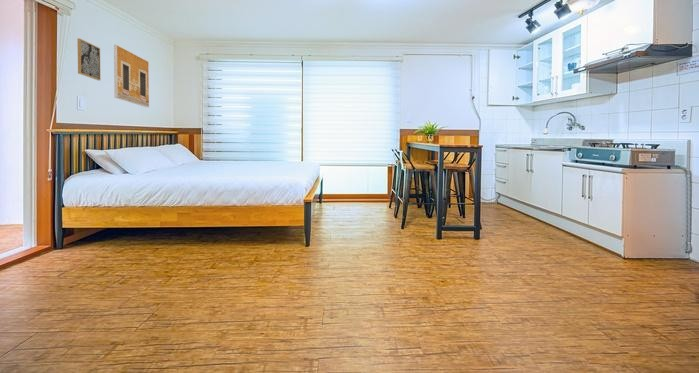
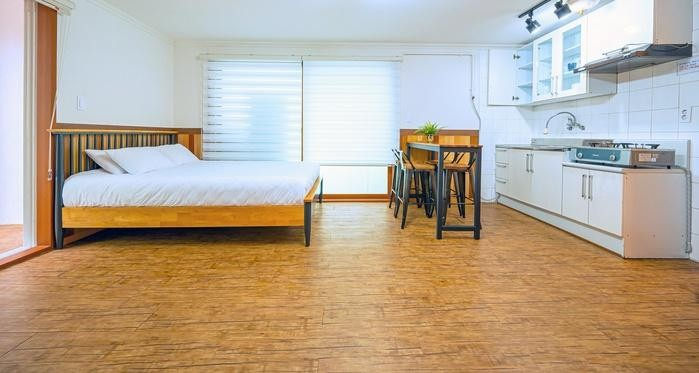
- wall art (89, 60)
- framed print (132, 78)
